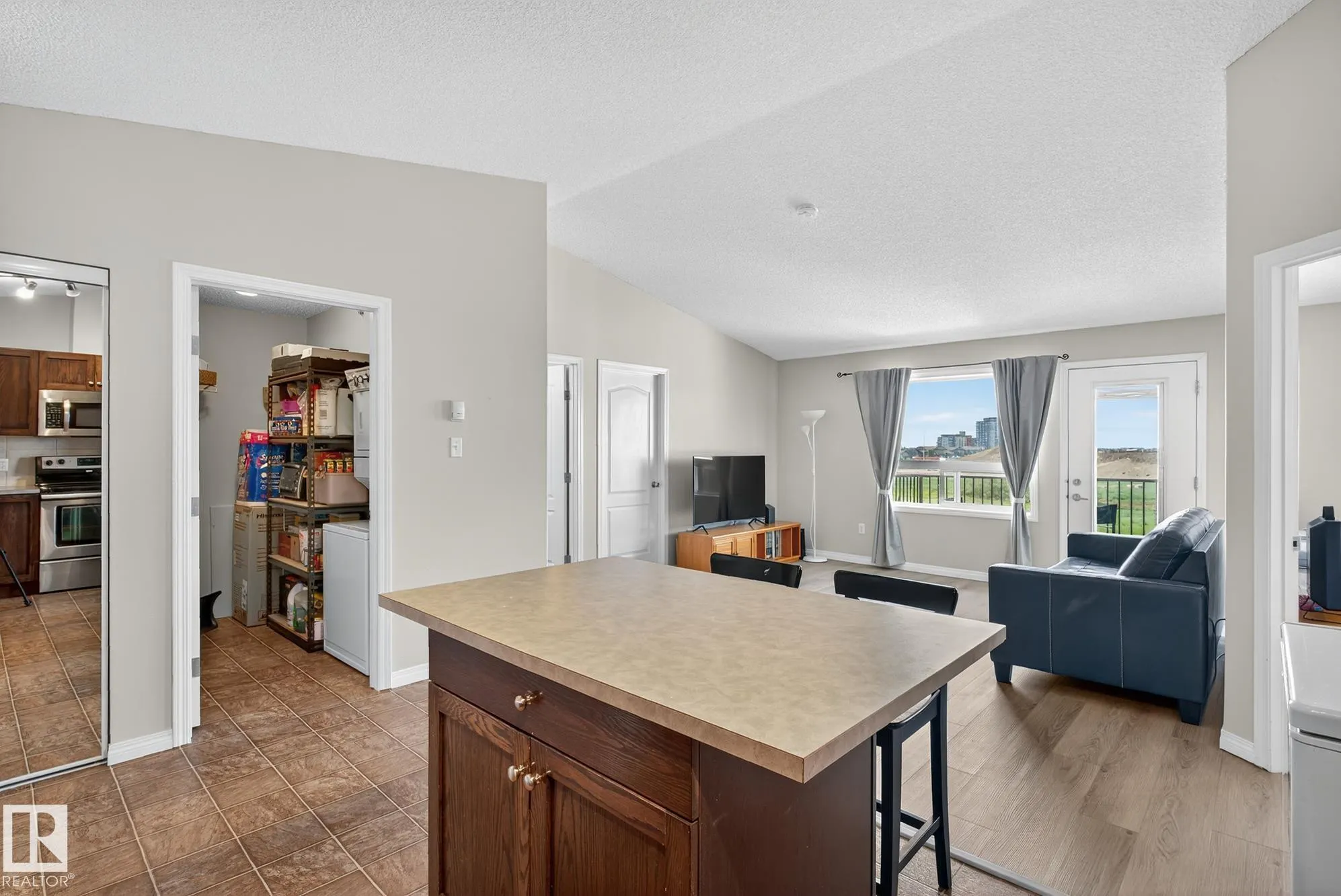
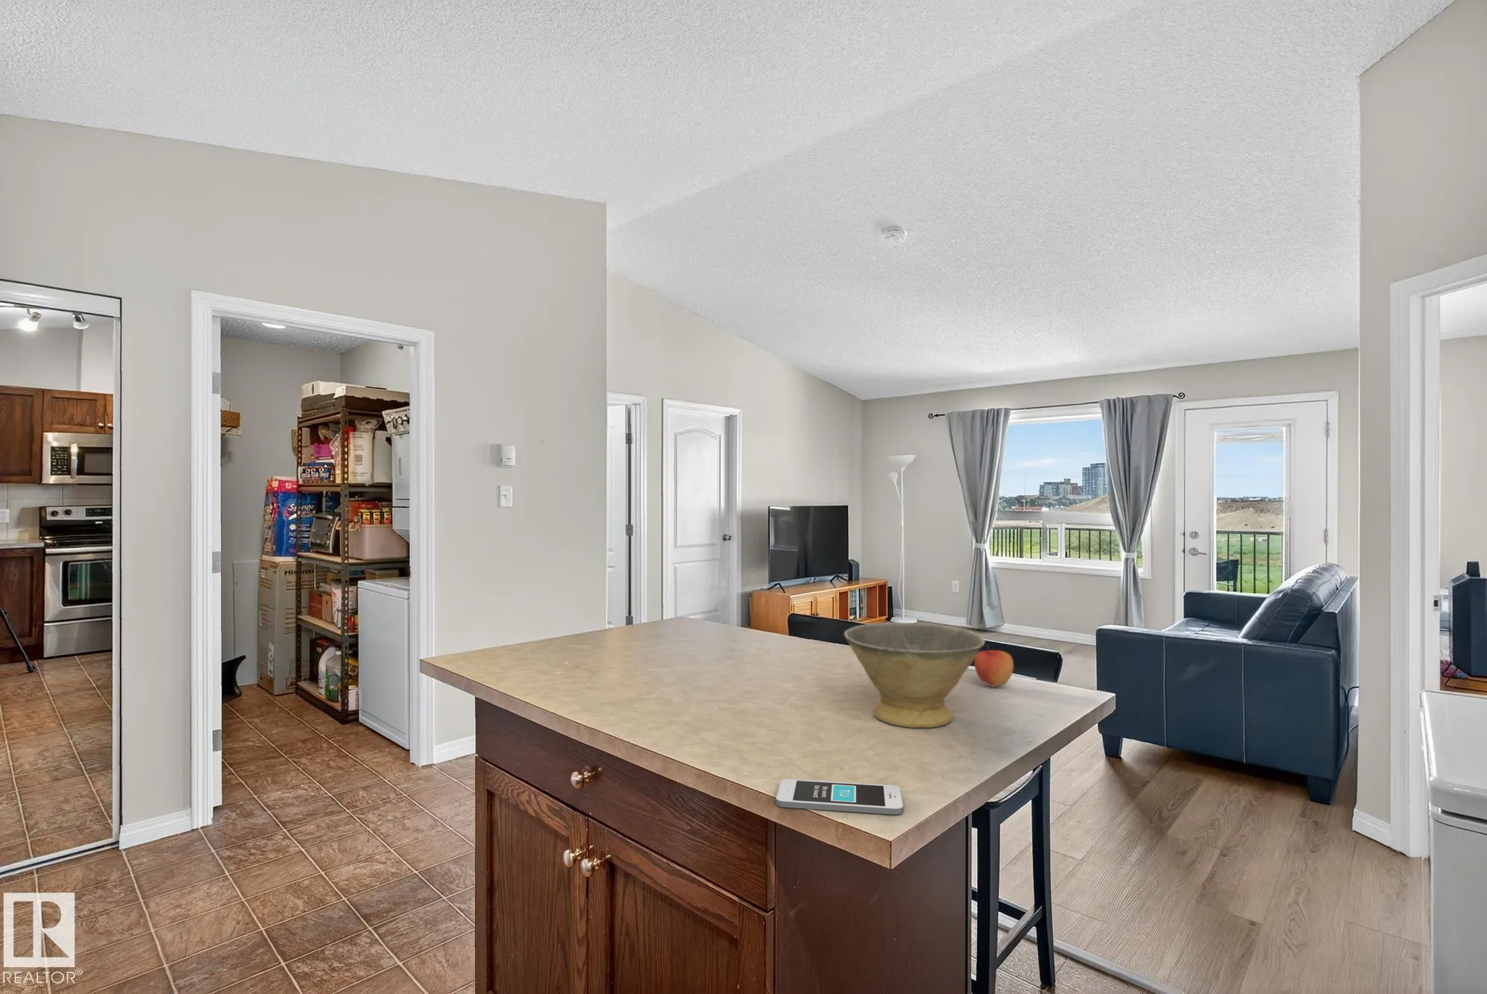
+ bowl (911, 674)
+ smartphone (839, 795)
+ apple (994, 666)
